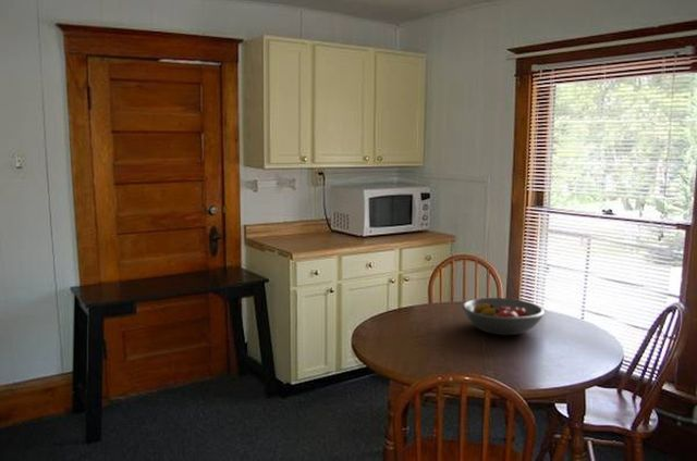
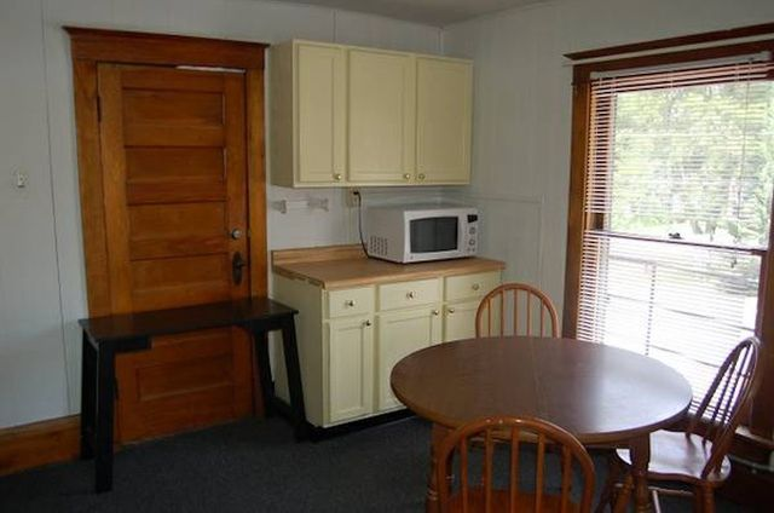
- fruit bowl (502, 315)
